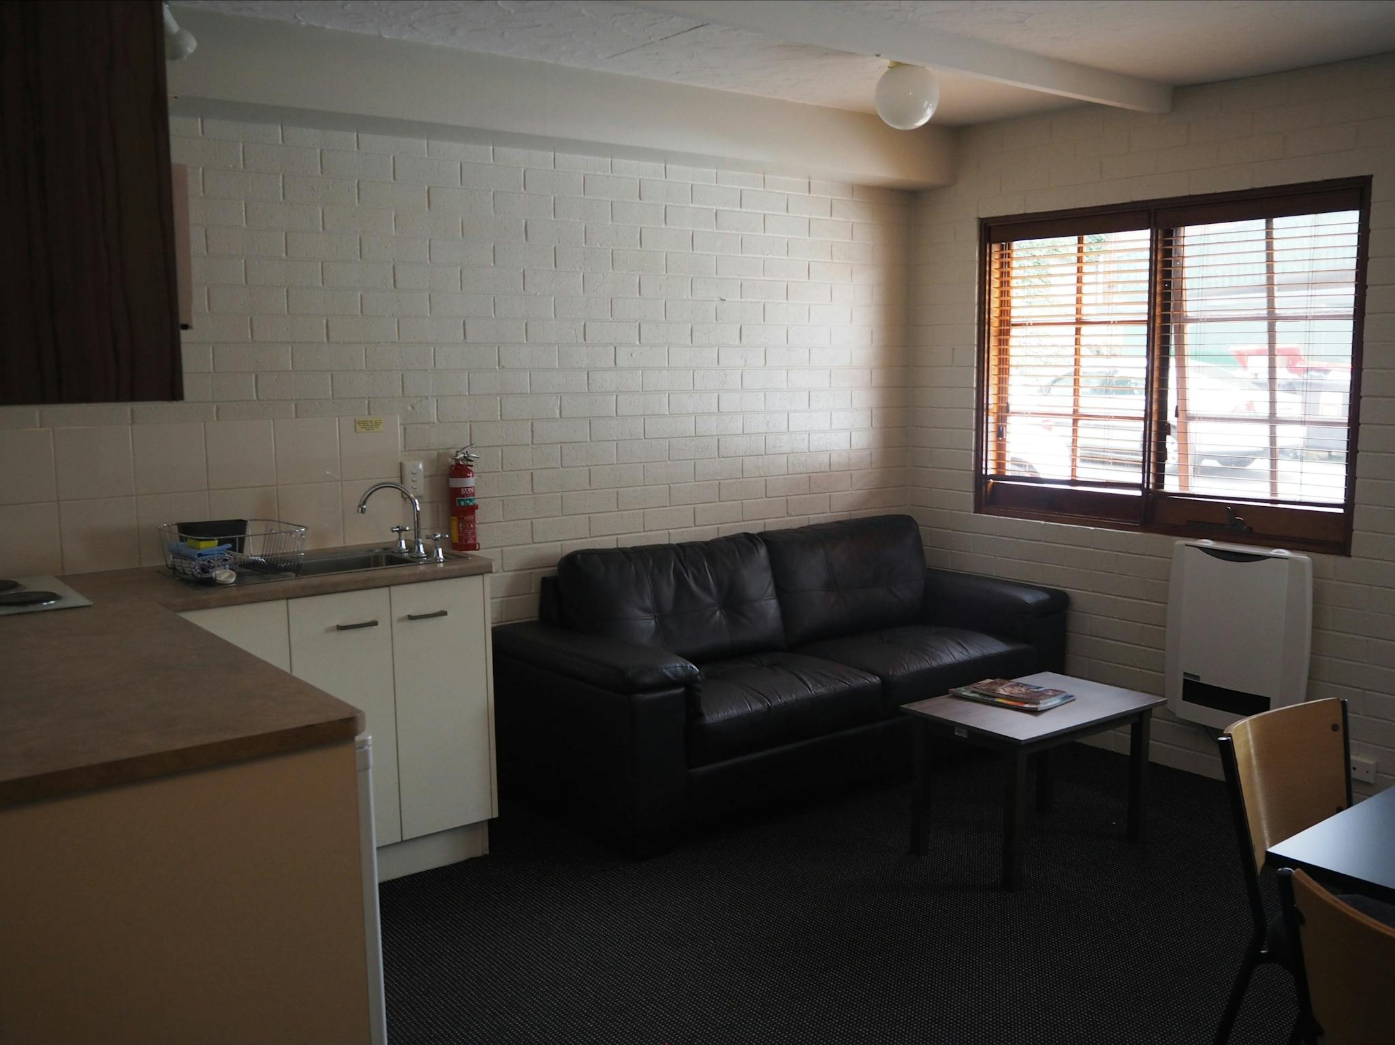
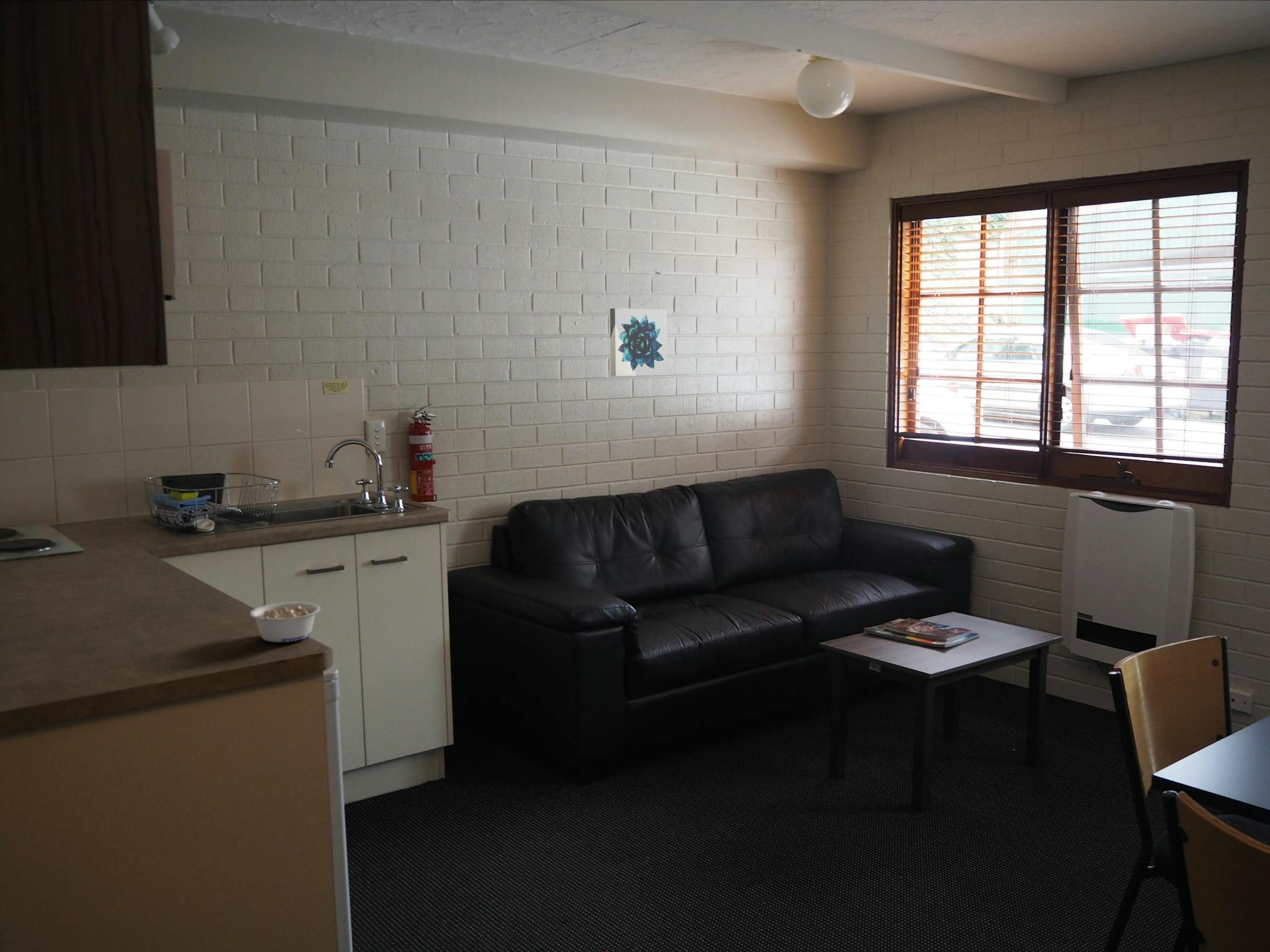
+ wall art (639, 342)
+ legume (286, 621)
